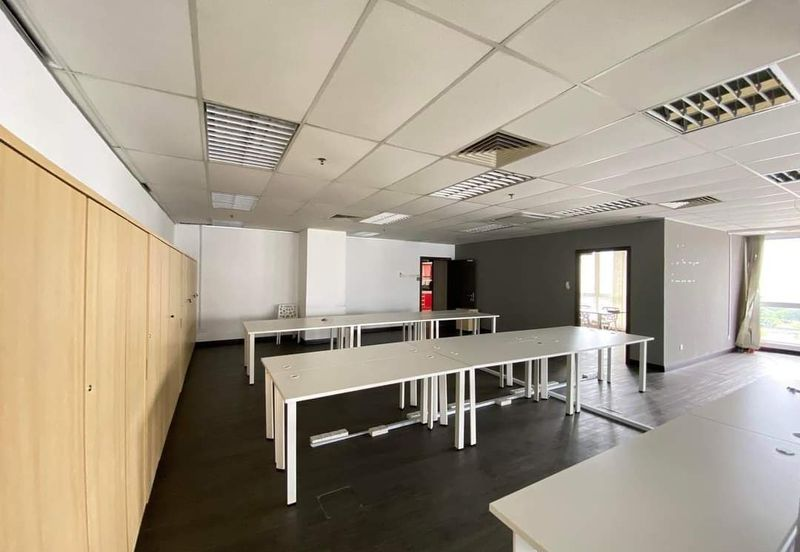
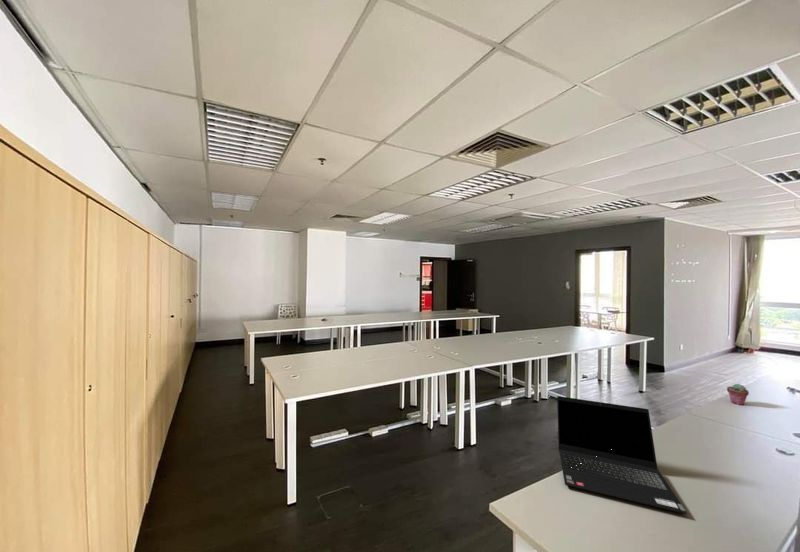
+ laptop computer (609, 445)
+ potted succulent (737, 393)
